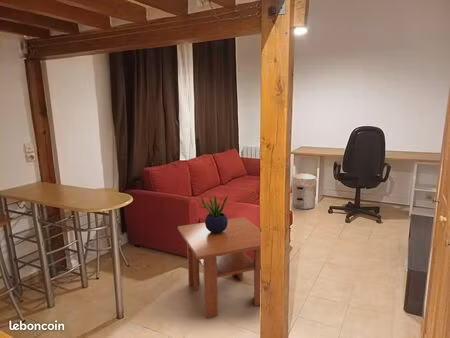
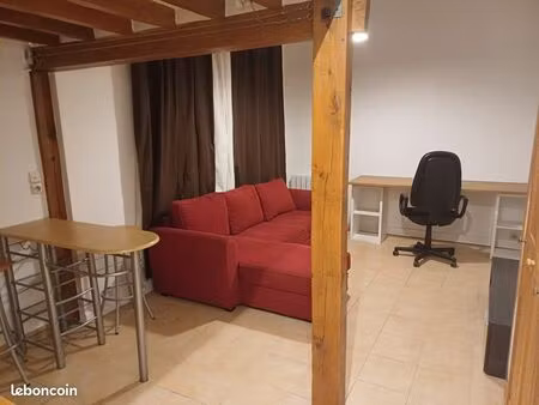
- waste bin (303, 189)
- potted plant (215, 213)
- coffee table (224, 264)
